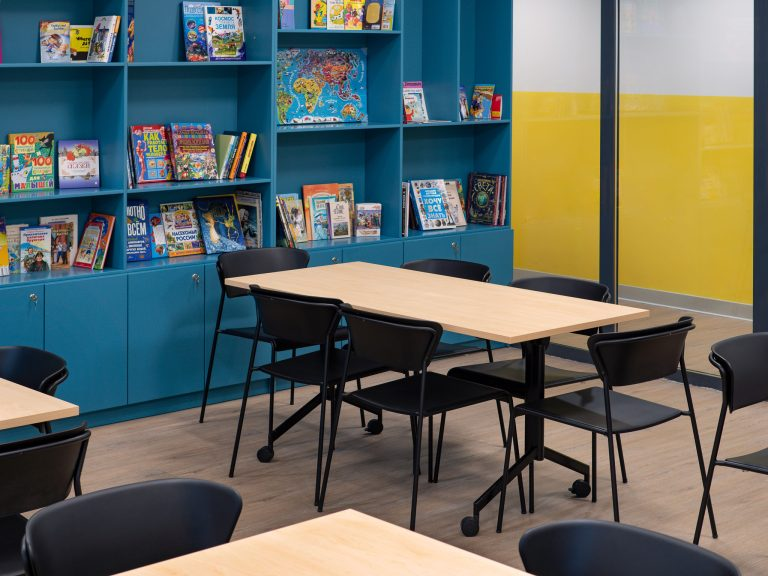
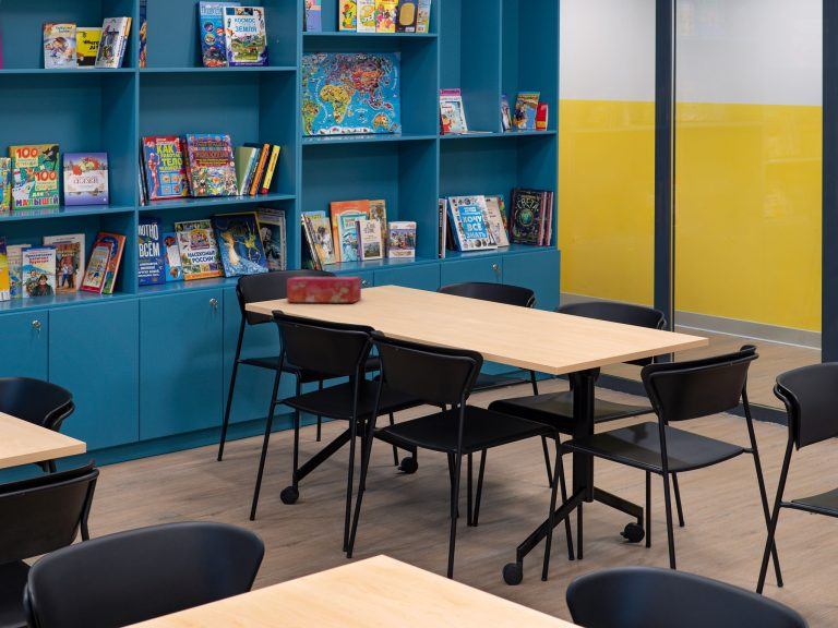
+ tissue box (324, 289)
